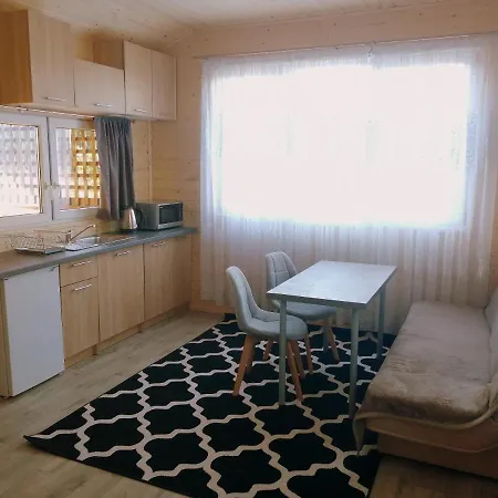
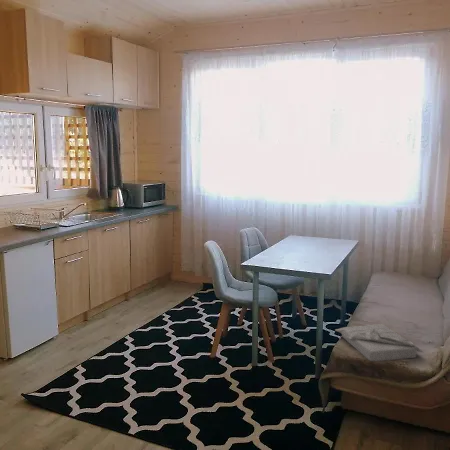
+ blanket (377, 336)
